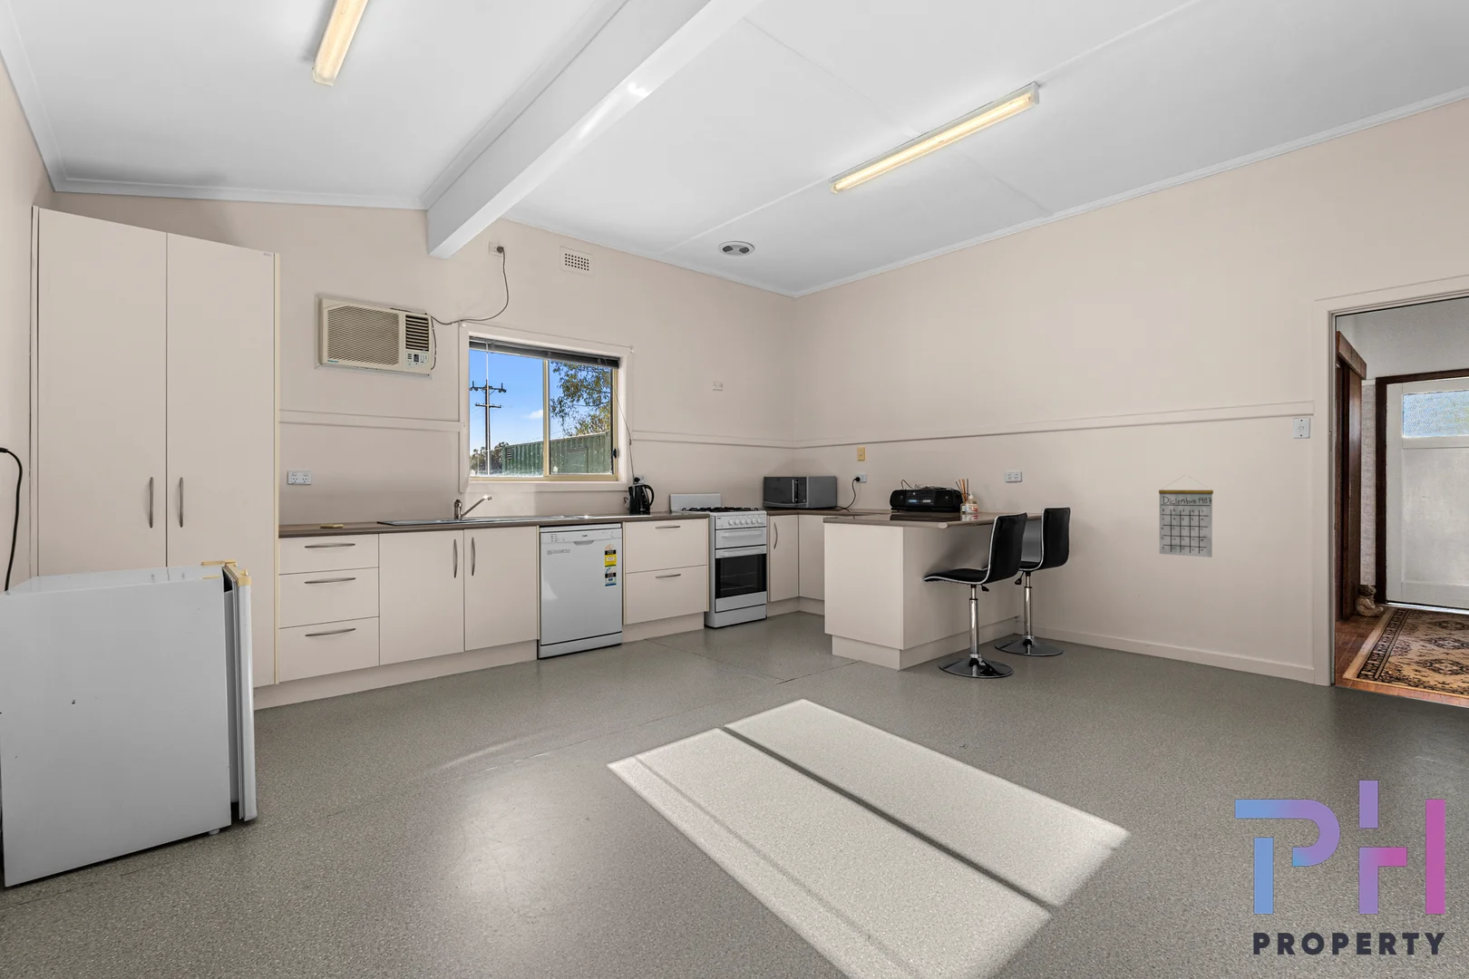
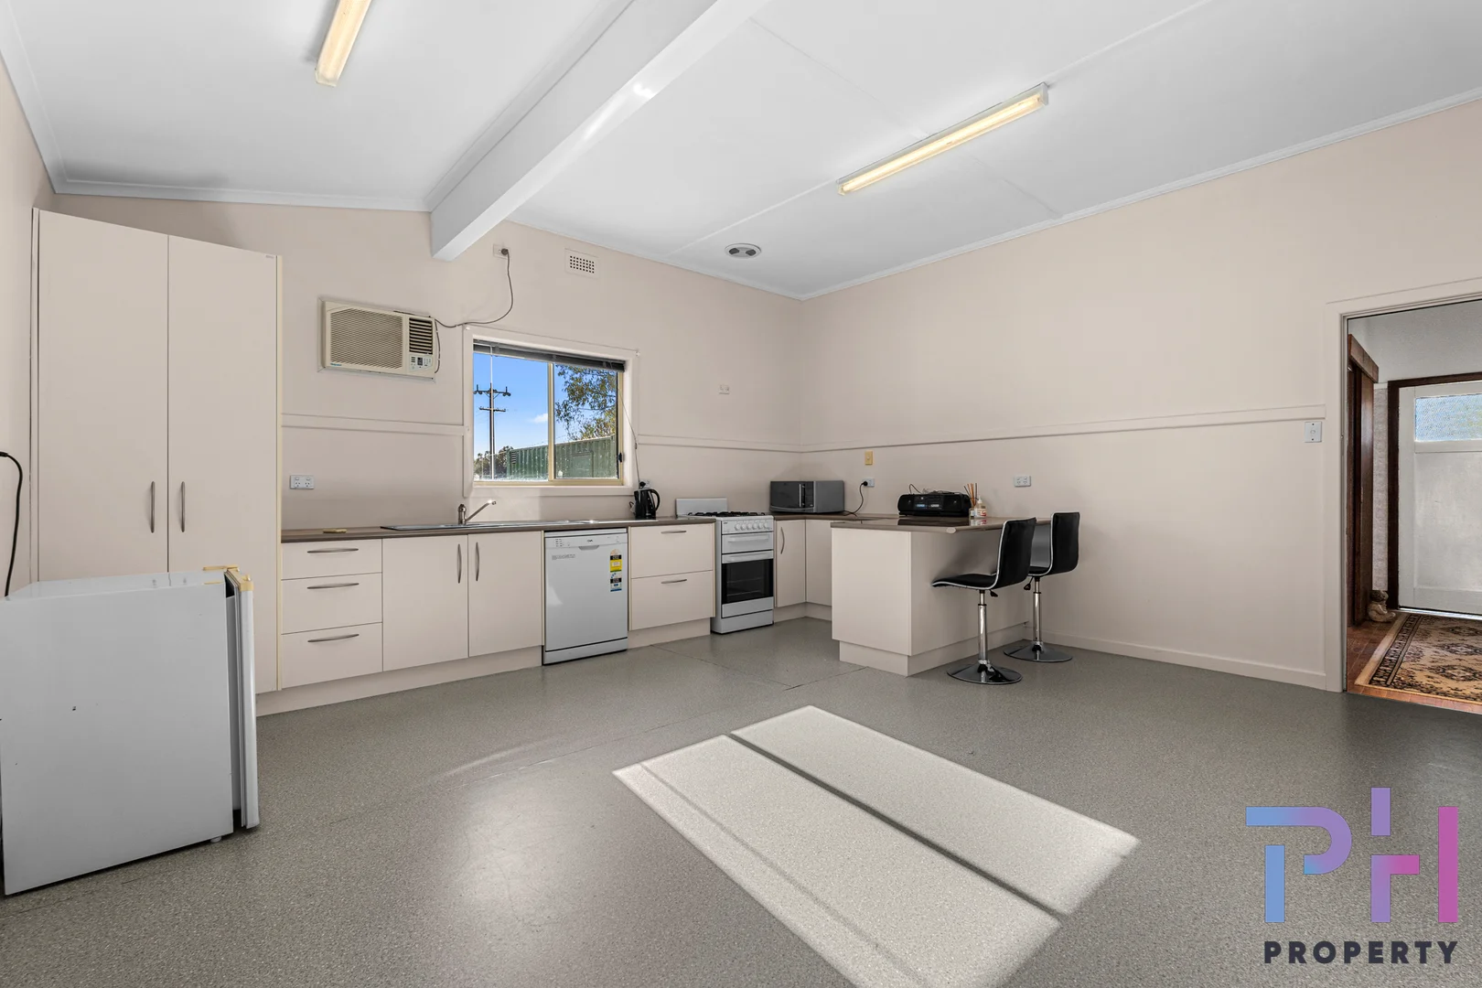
- calendar (1185, 515)
